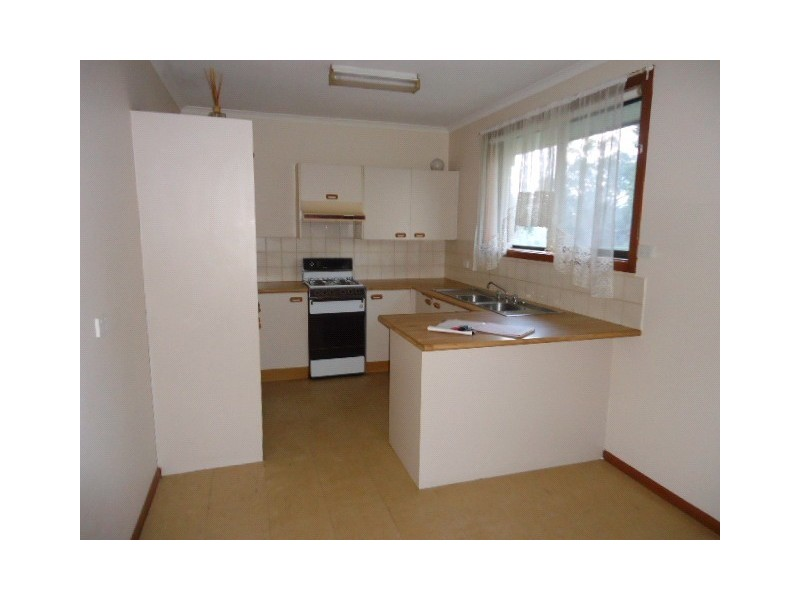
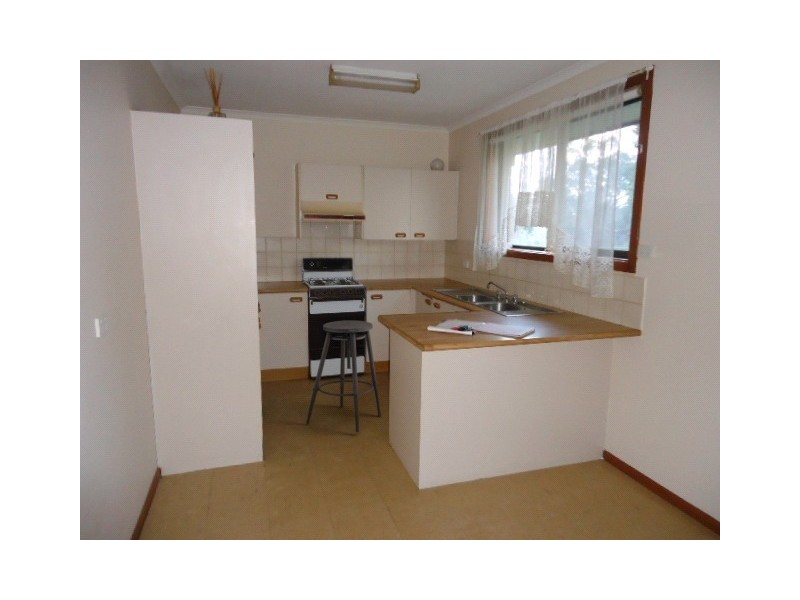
+ stool (344, 371)
